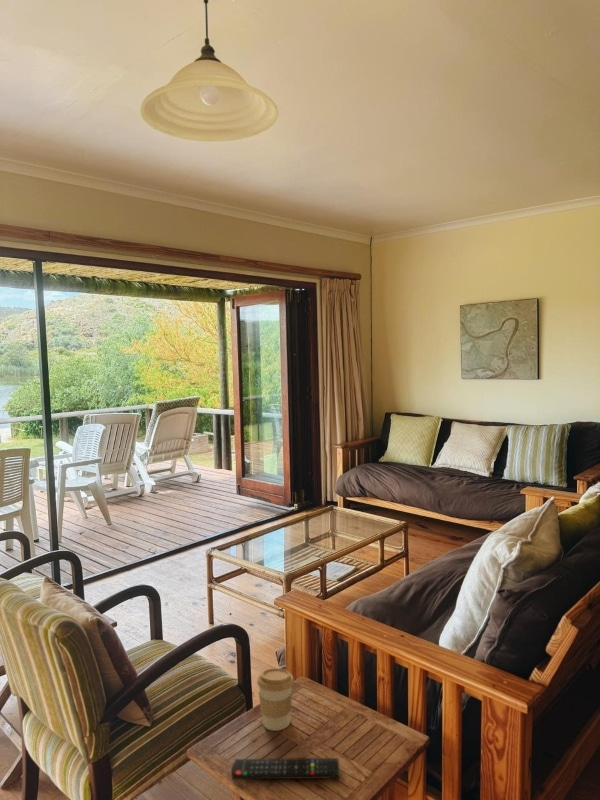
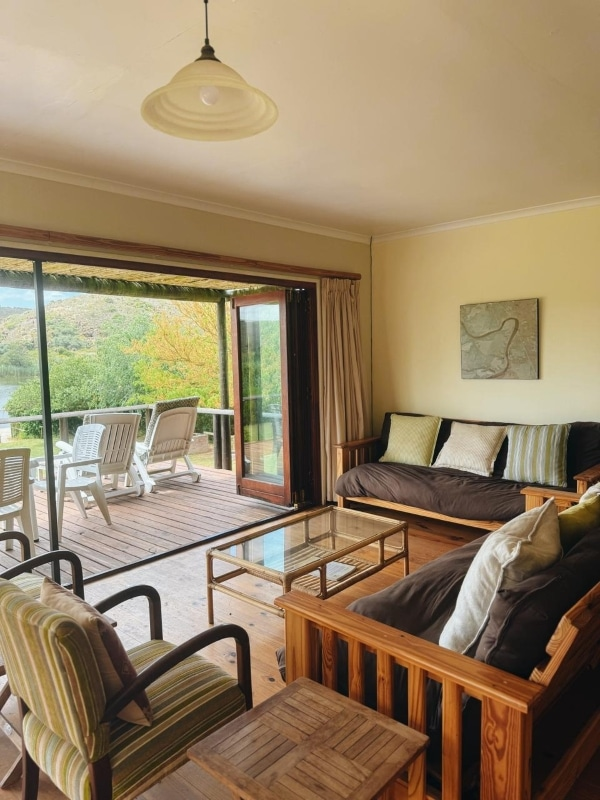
- coffee cup (275, 697)
- remote control (285, 769)
